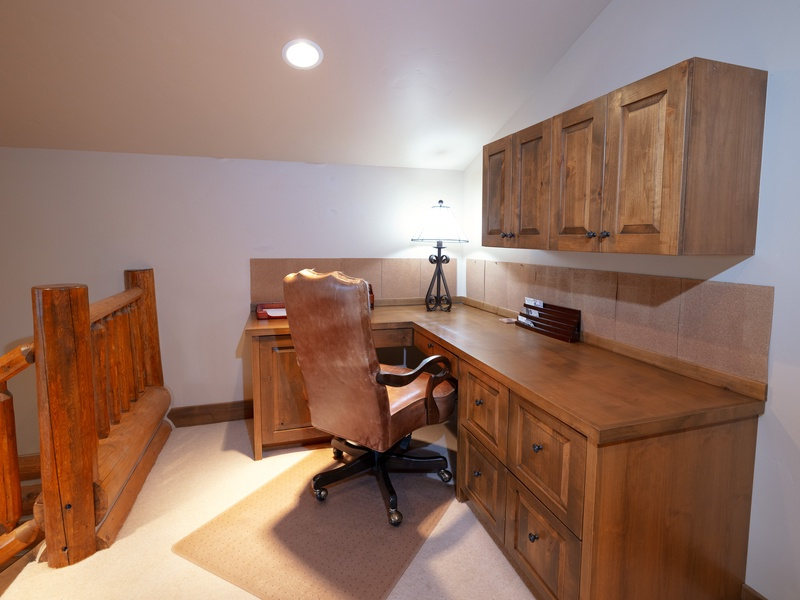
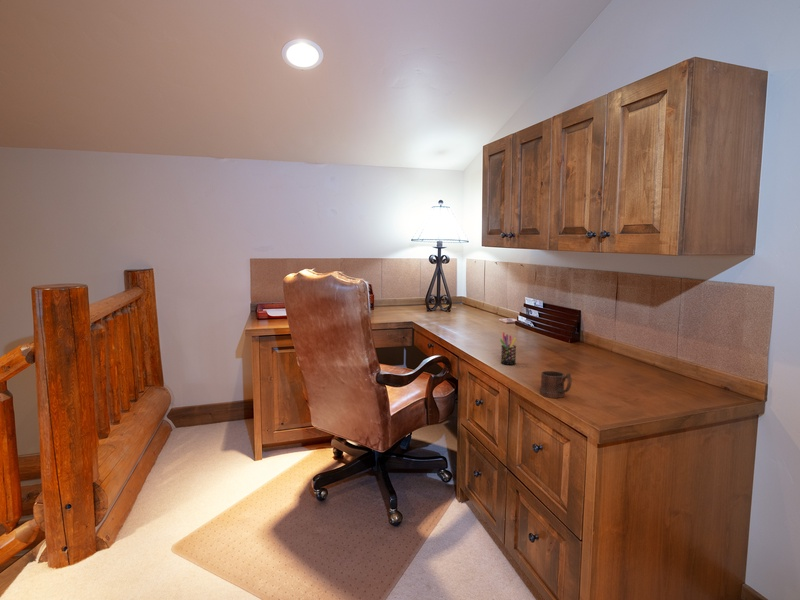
+ mug (556, 382)
+ pen holder (506, 348)
